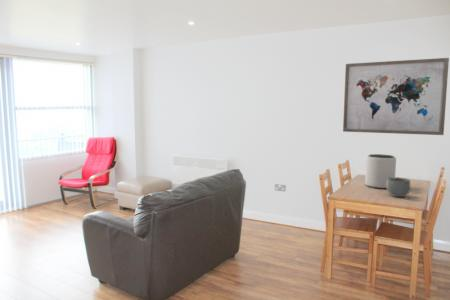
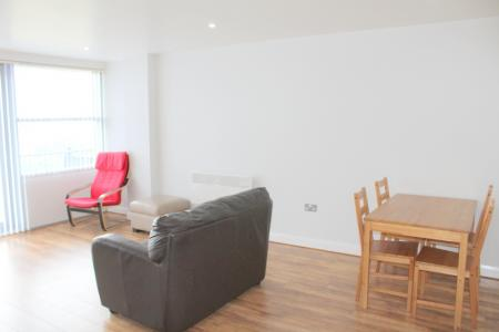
- wall art (392, 97)
- bowl (398, 187)
- plant pot (380, 171)
